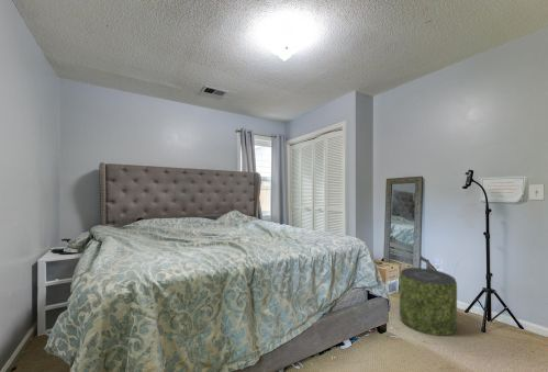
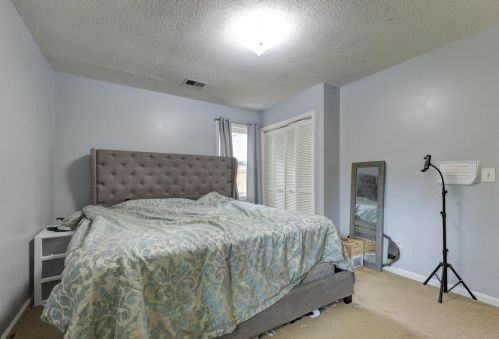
- pouf (426, 298)
